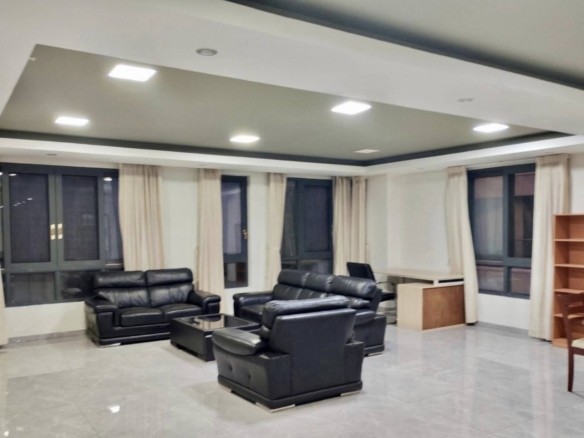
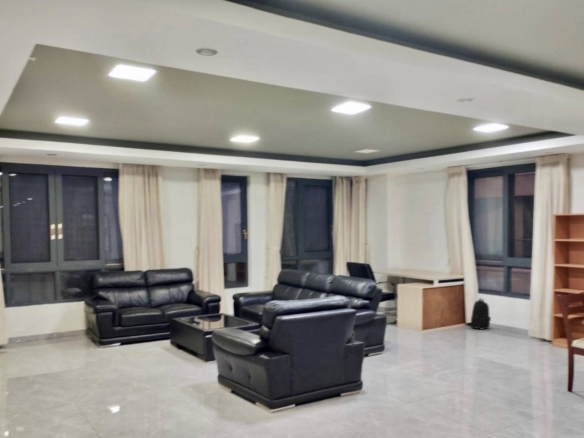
+ backpack (480, 313)
